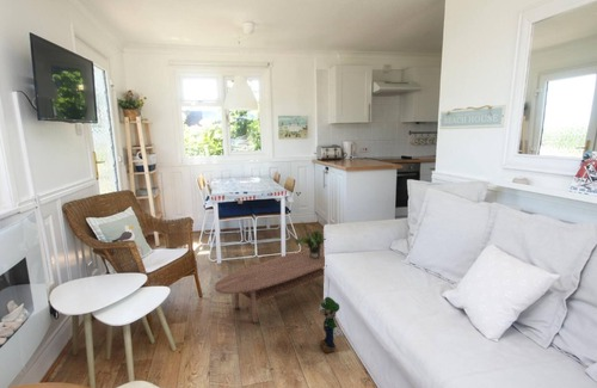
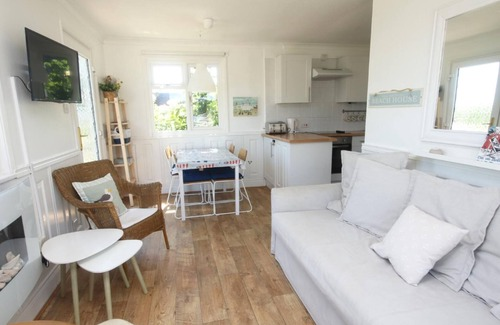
- potted plant (308, 240)
- coffee table (285, 282)
- plush toy (328, 322)
